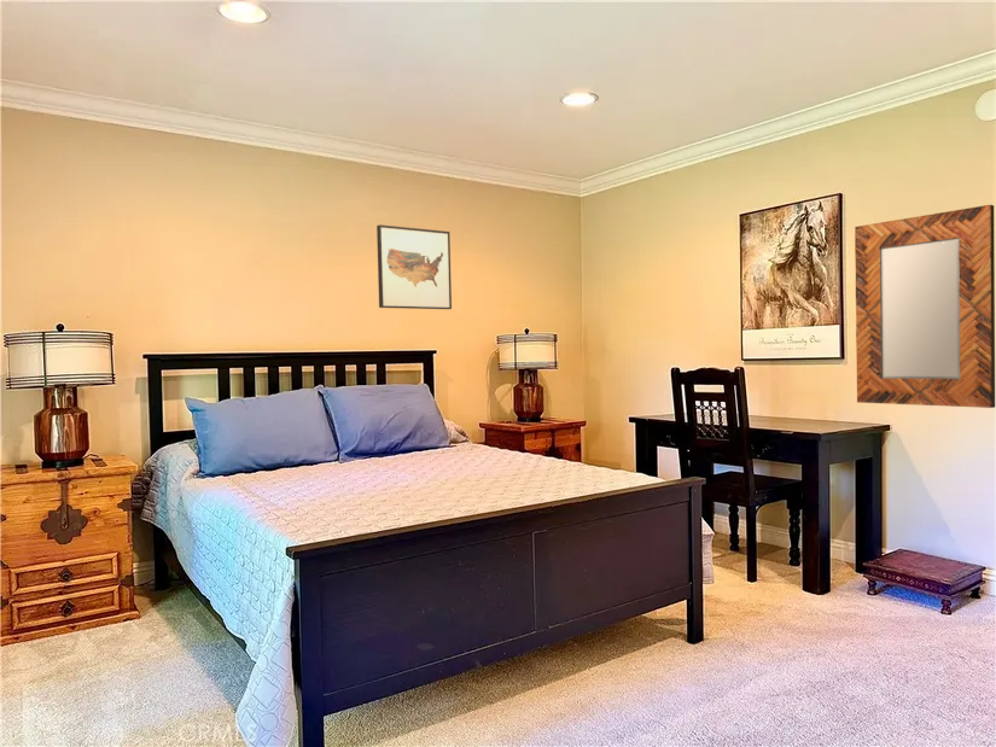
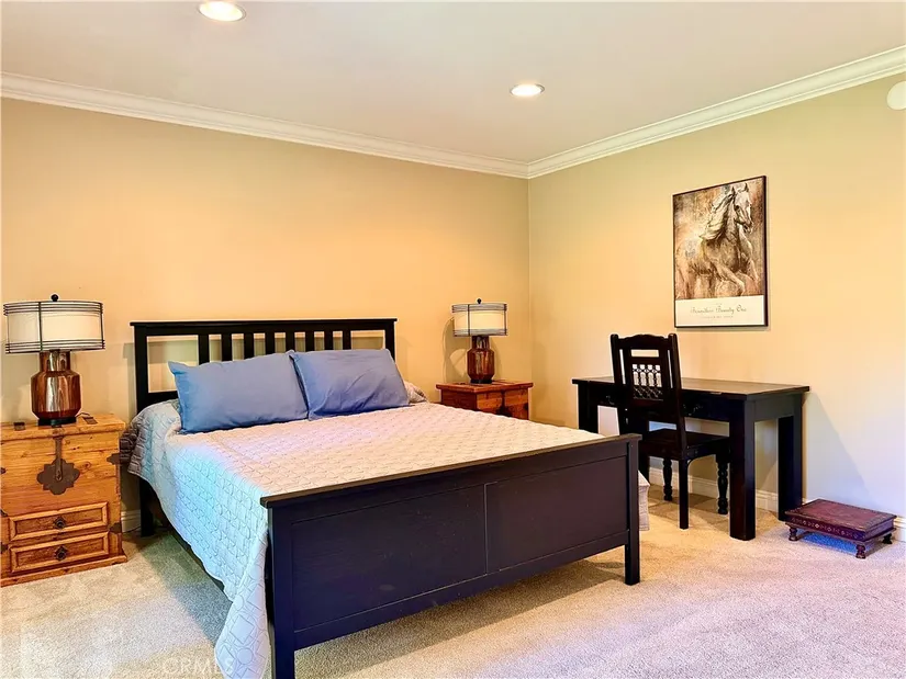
- wall art (415, 268)
- home mirror (920, 310)
